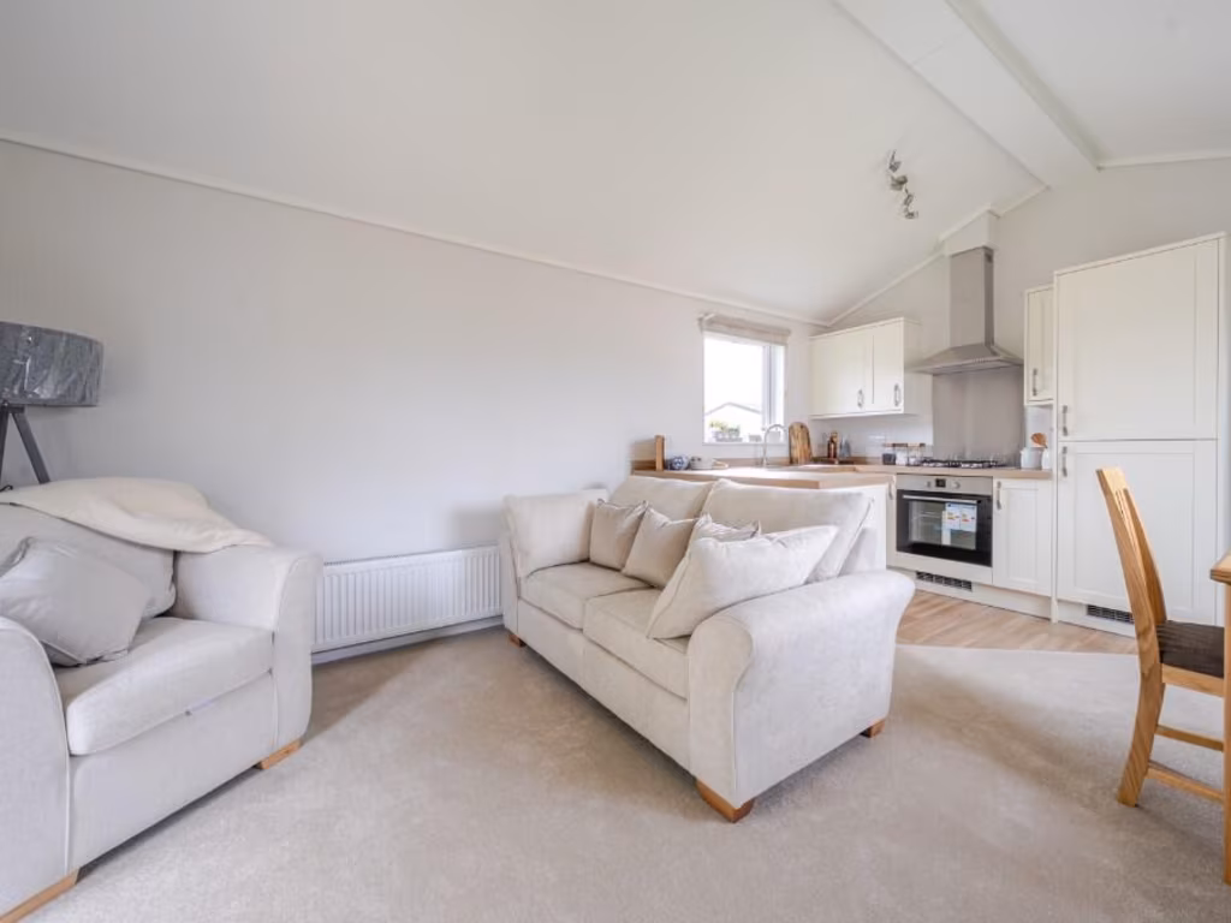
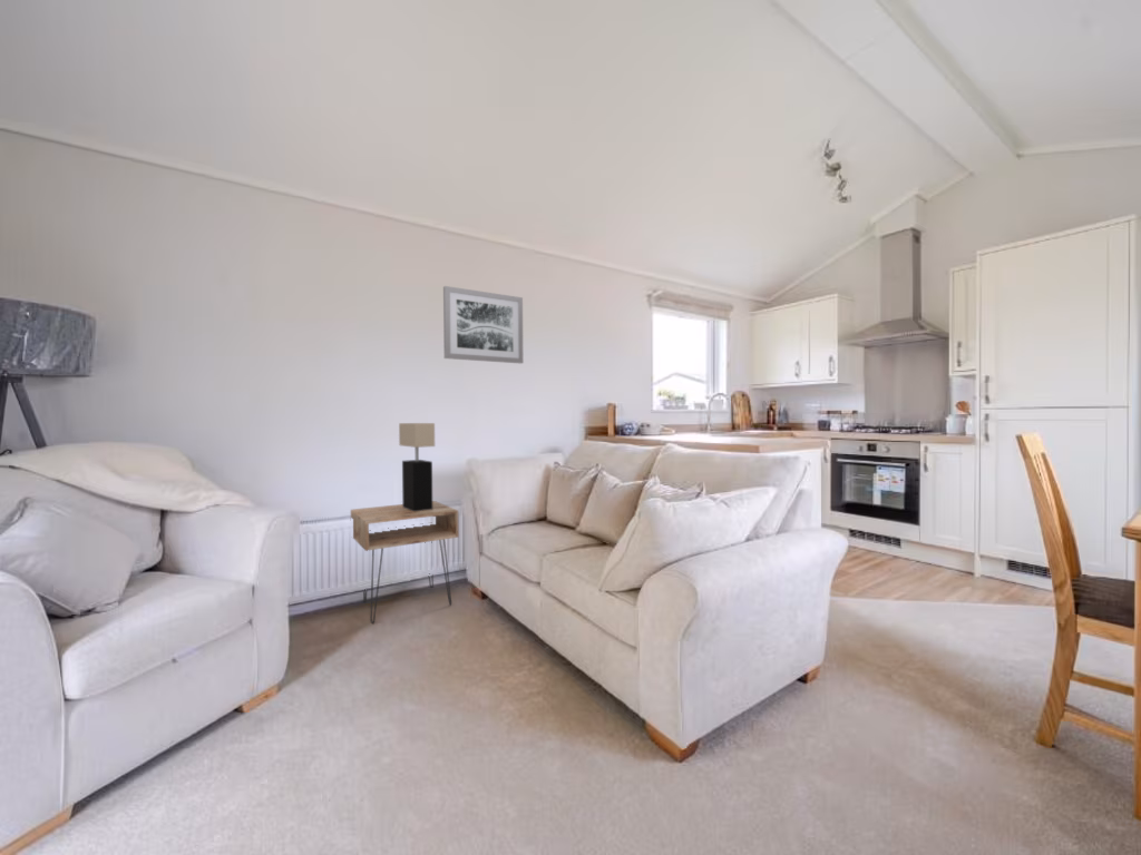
+ nightstand (404, 544)
+ table lamp (417, 465)
+ wall art (485, 326)
